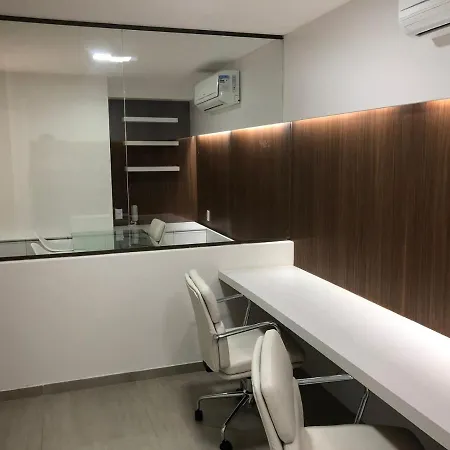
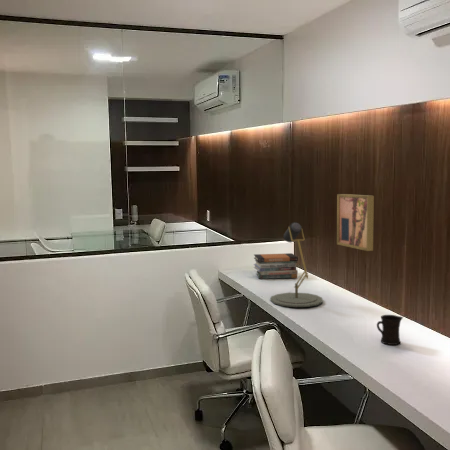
+ mug (389, 329)
+ book stack (275, 265)
+ wall art (354, 221)
+ desk lamp (302, 261)
